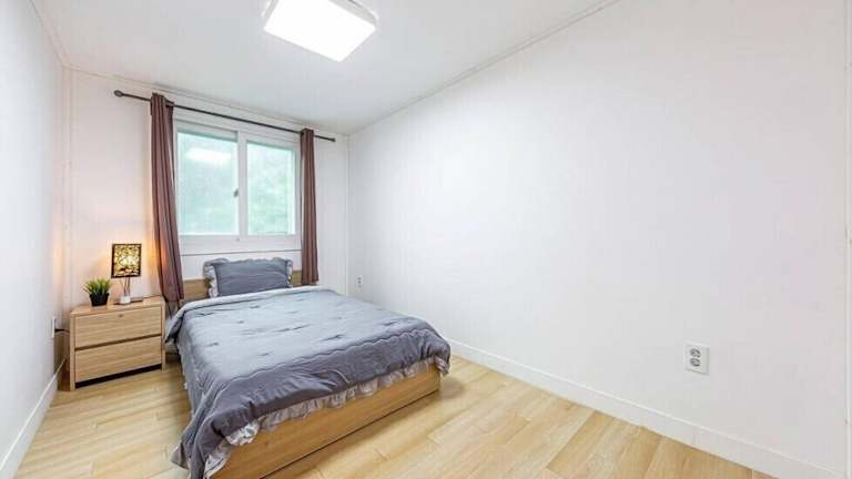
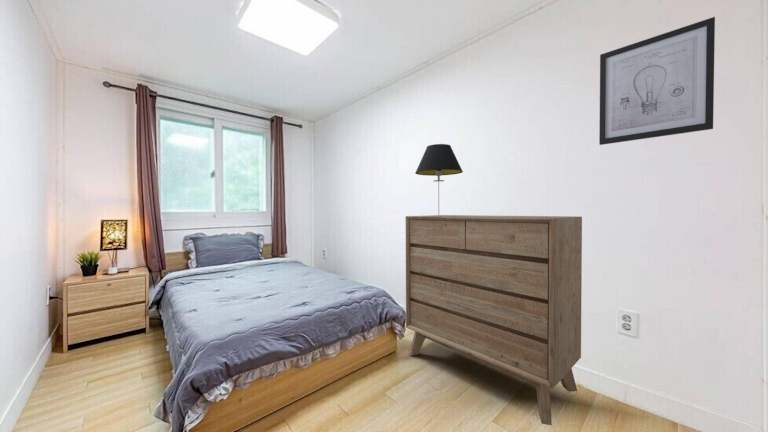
+ dresser (483, 293)
+ table lamp (438, 181)
+ wall art (651, 88)
